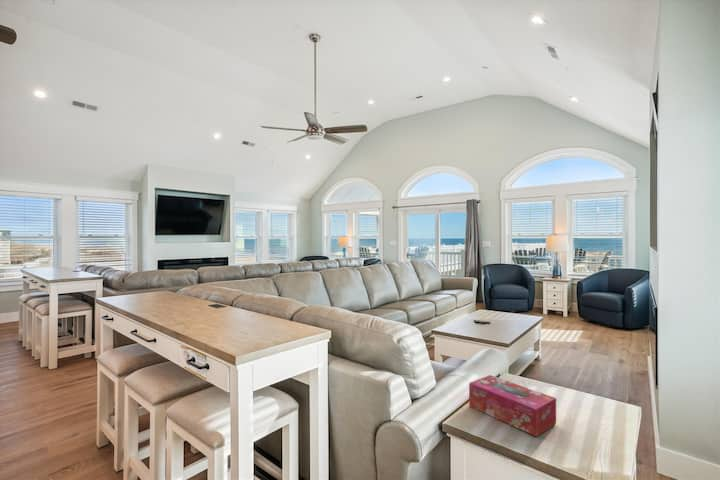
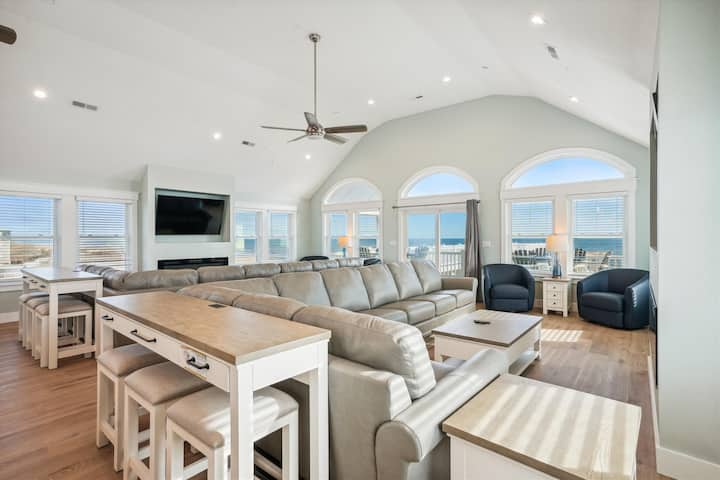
- tissue box (510, 402)
